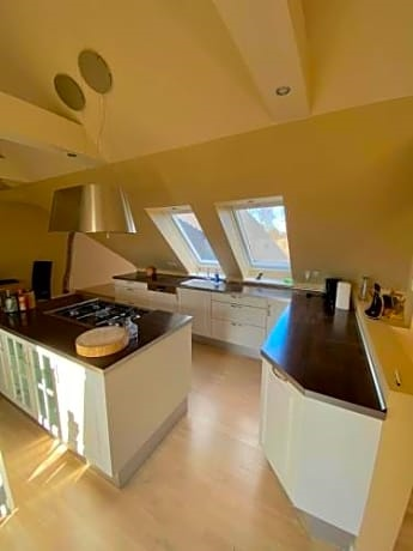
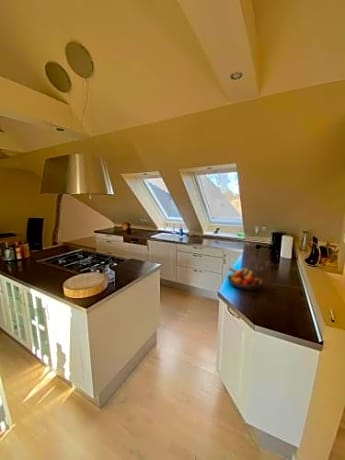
+ fruit bowl (244, 277)
